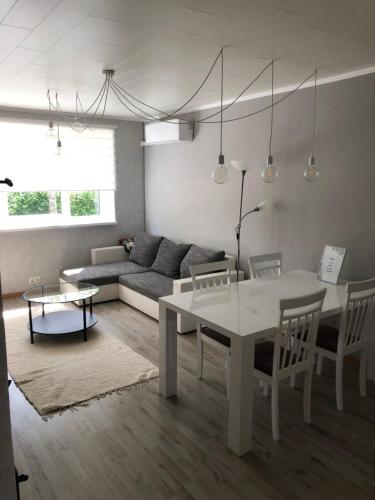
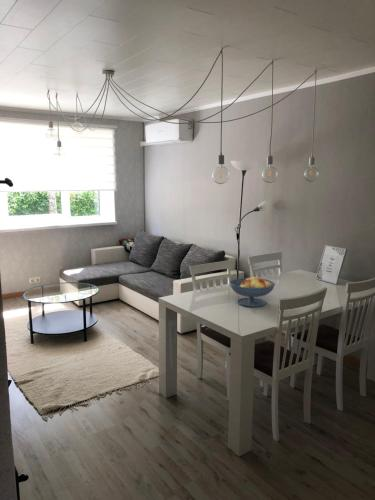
+ fruit bowl (251, 289)
